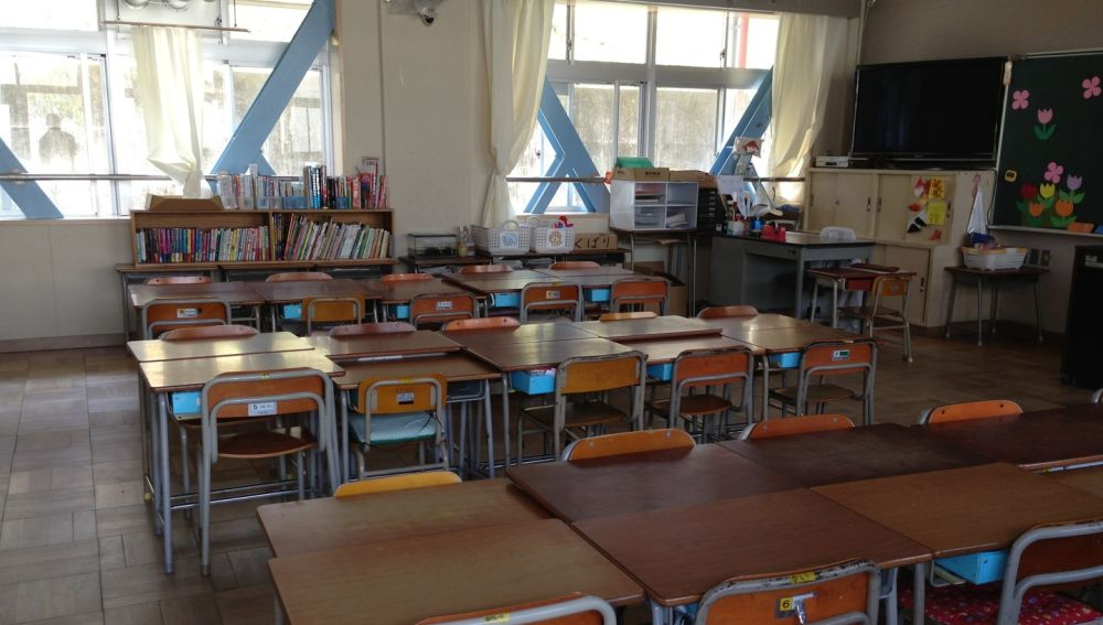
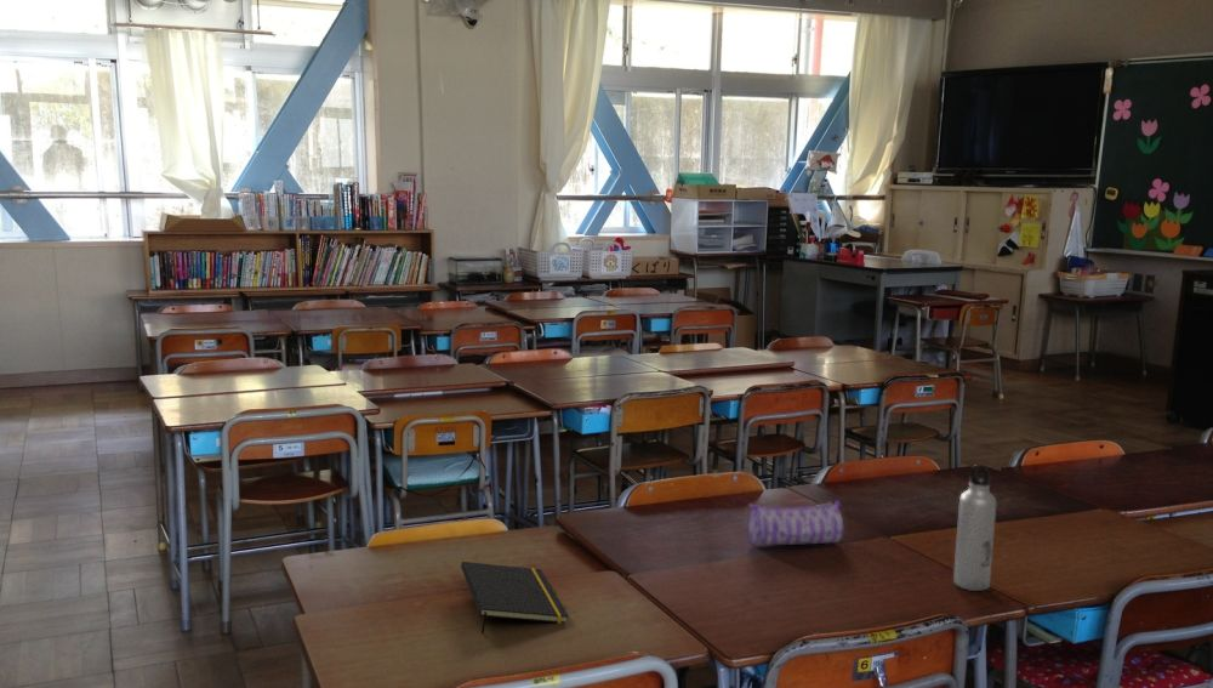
+ water bottle (975, 525)
+ pencil case (796, 523)
+ notepad (512, 591)
